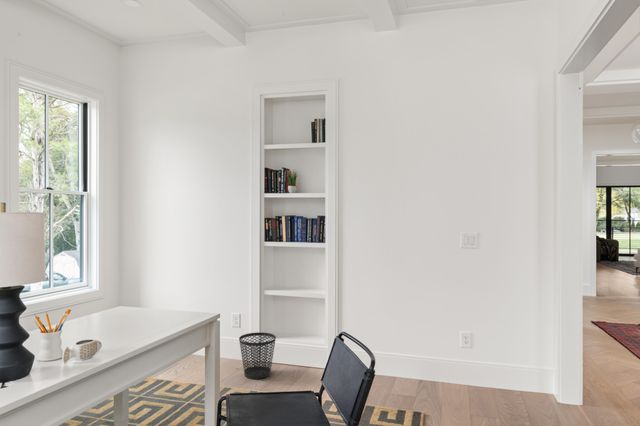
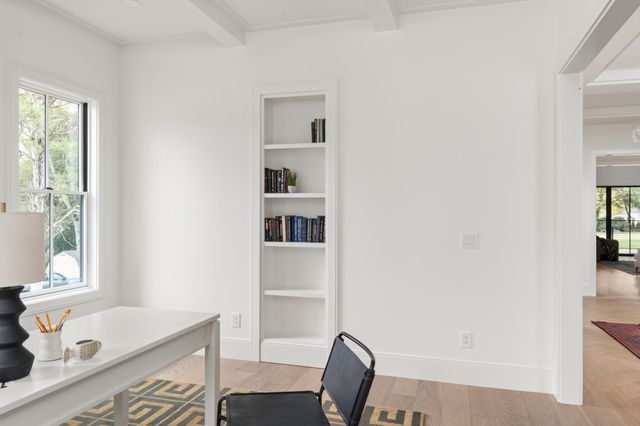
- wastebasket (257, 356)
